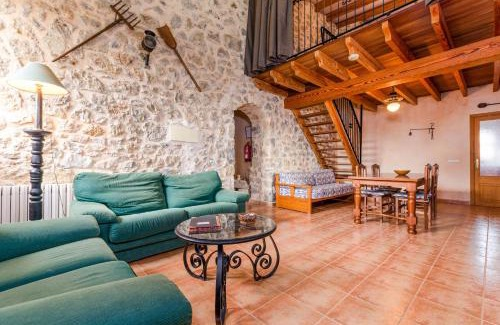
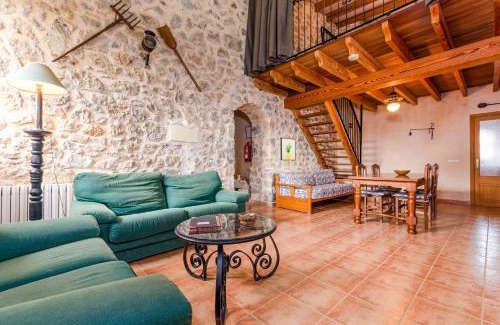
+ wall art (288, 149)
